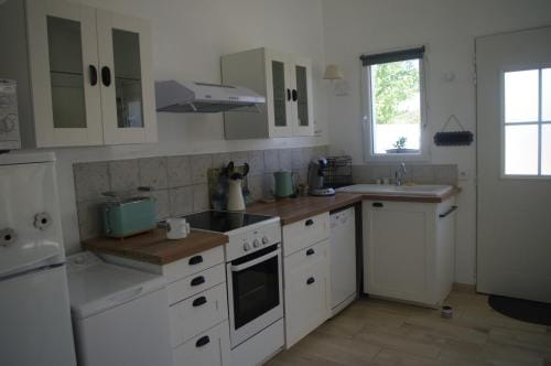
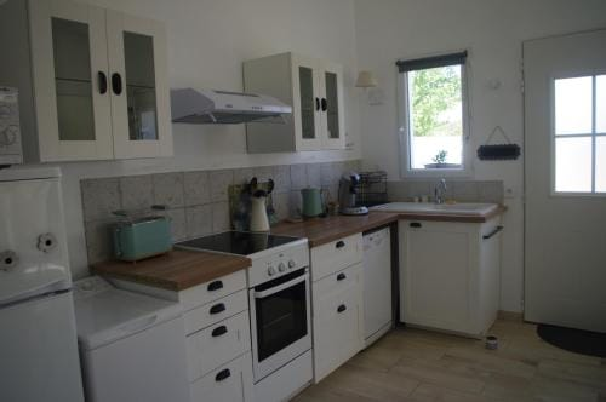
- mug (179, 228)
